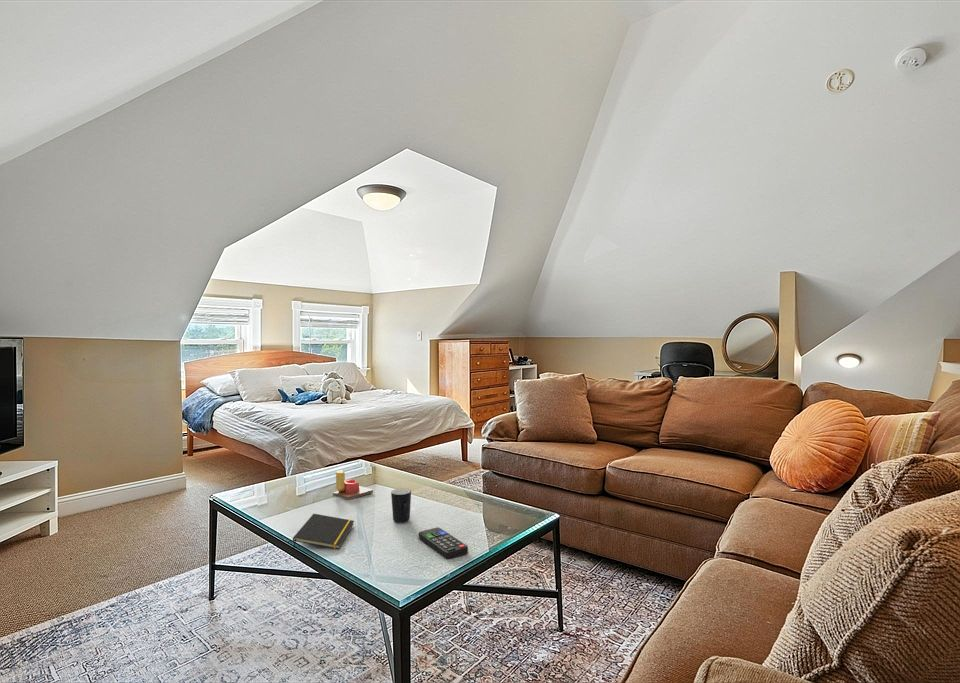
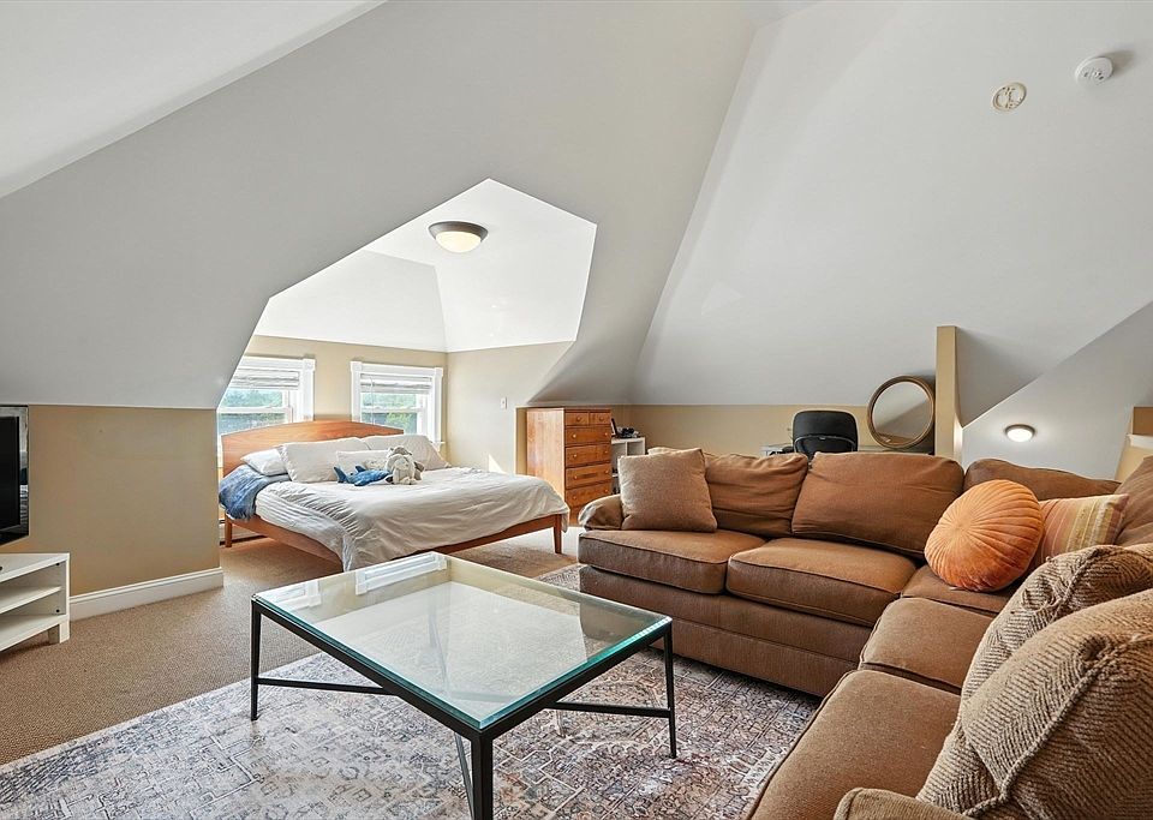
- remote control (442, 541)
- candle (352, 482)
- notepad (325, 530)
- mug (402, 506)
